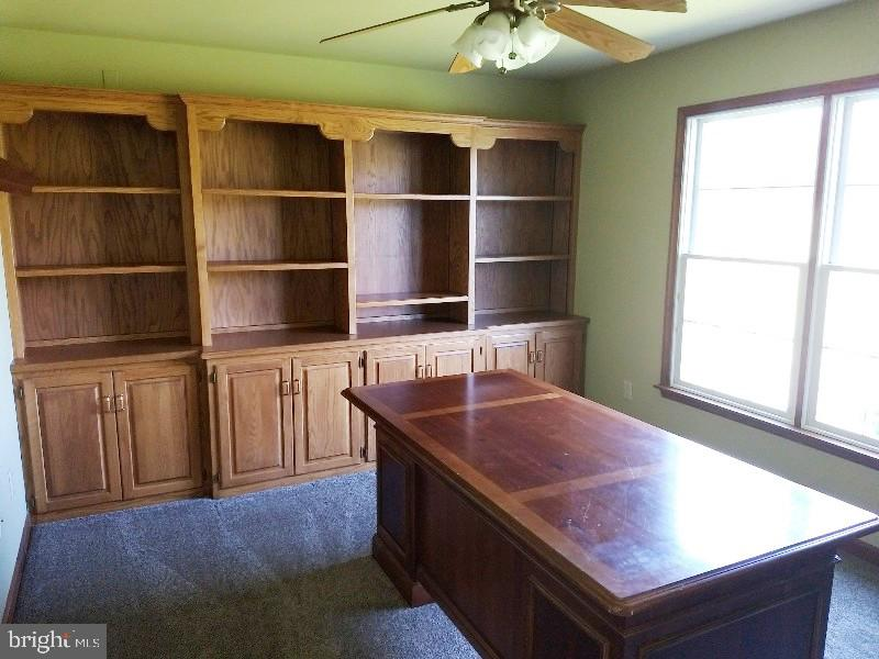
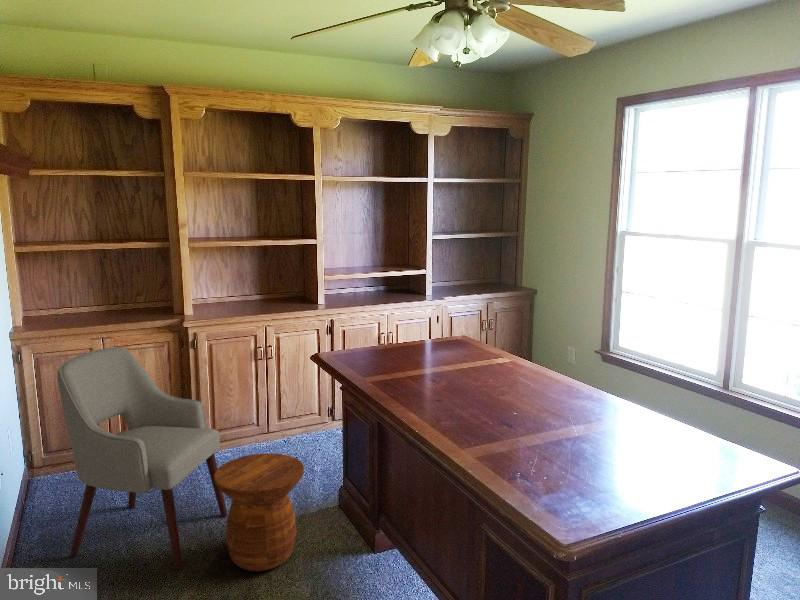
+ chair (141, 447)
+ side table (261, 513)
